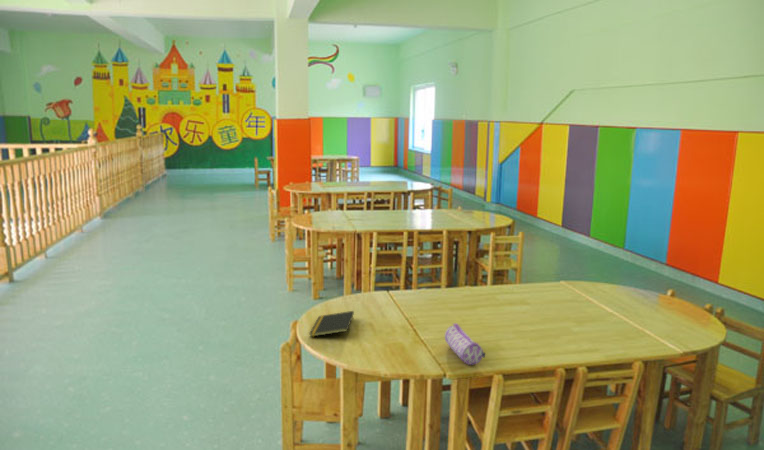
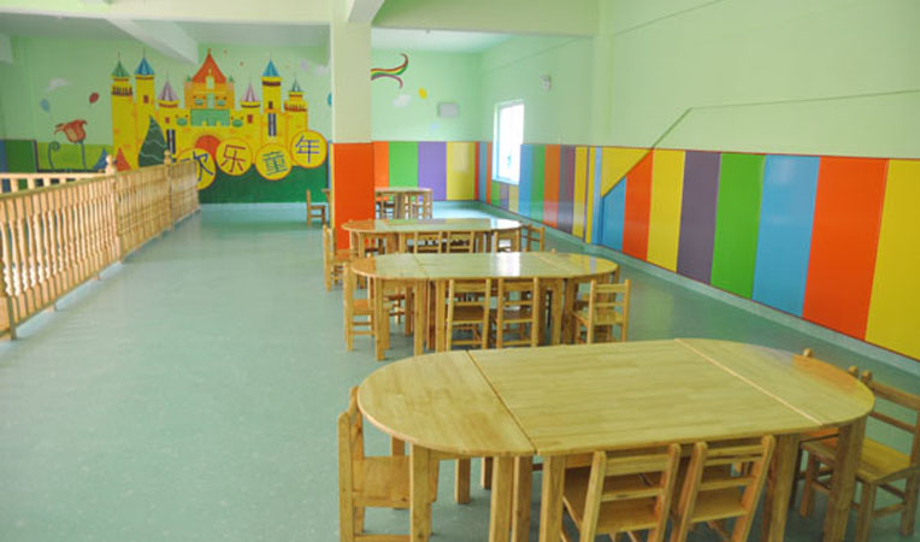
- pencil case (463, 344)
- notepad (332, 323)
